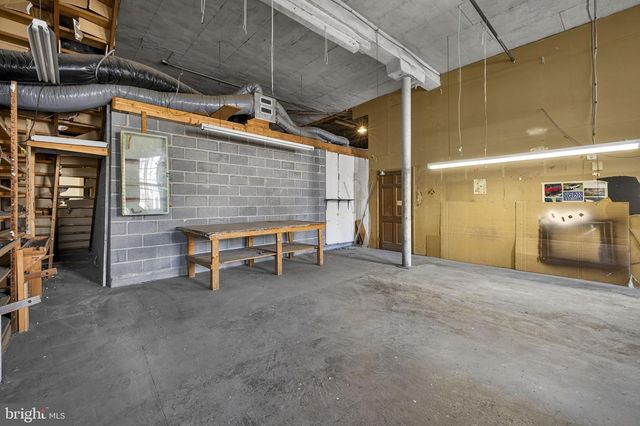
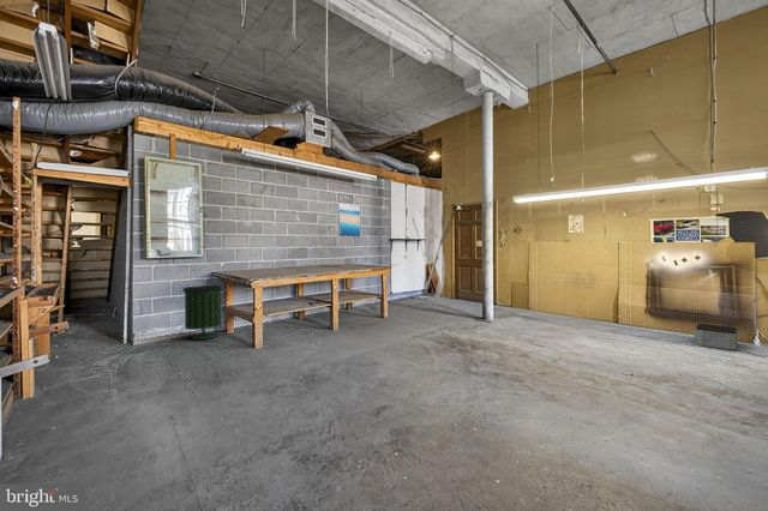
+ trash can (203, 312)
+ storage bin (715, 335)
+ wall art (349, 221)
